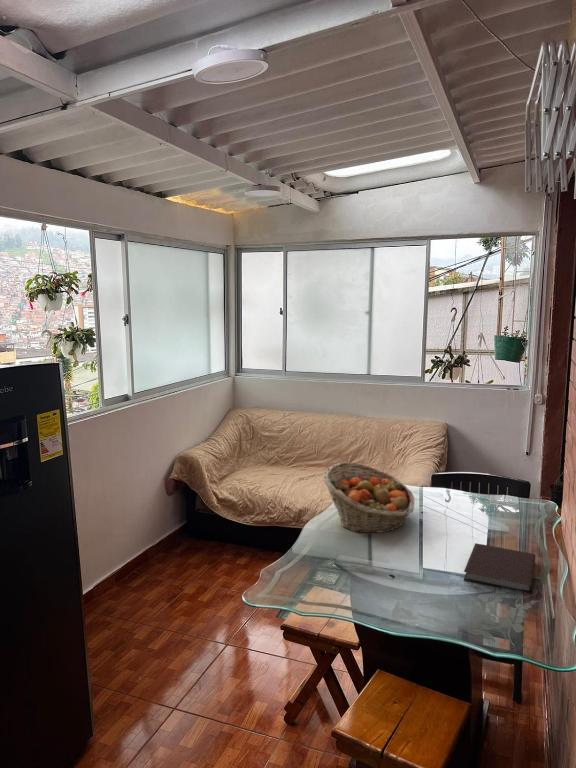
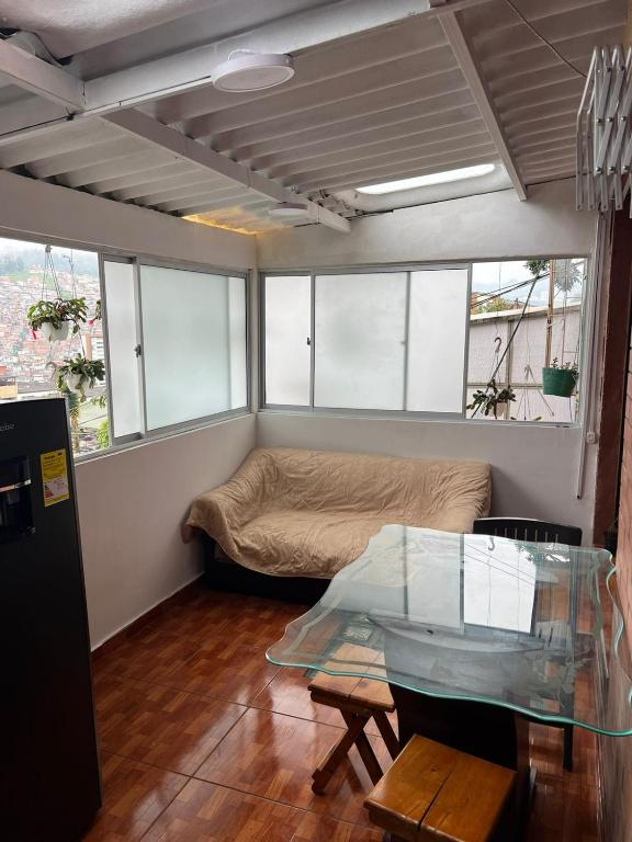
- fruit basket (368, 495)
- notebook (500, 566)
